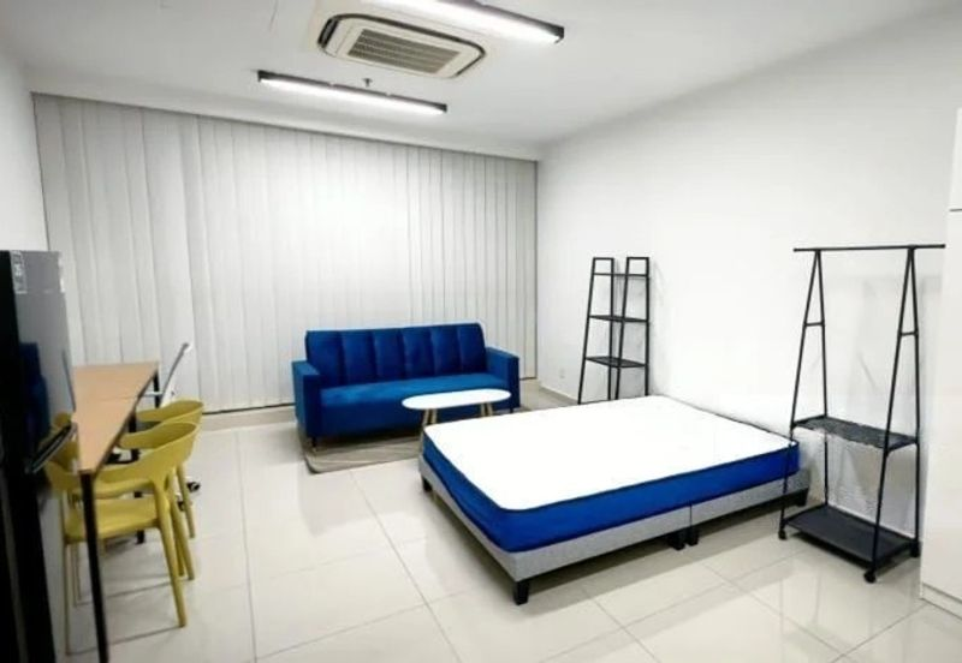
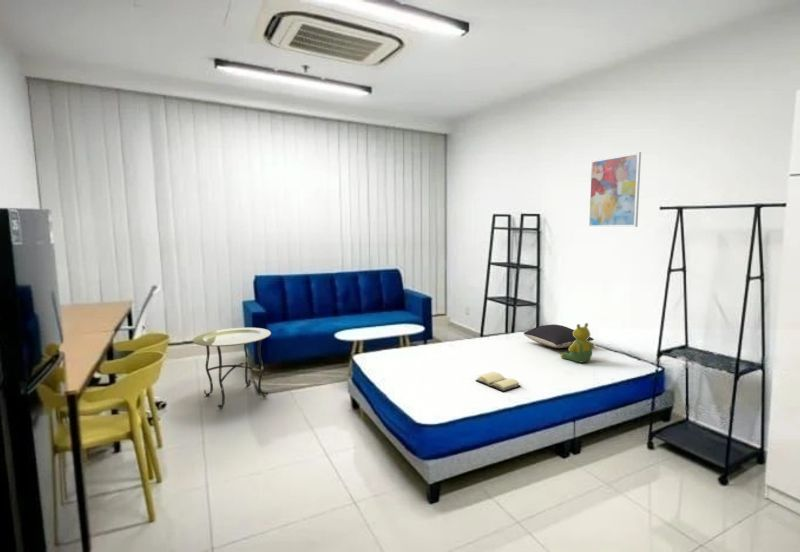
+ wall art (613, 192)
+ side table (234, 366)
+ book (497, 380)
+ pillow (557, 336)
+ teddy bear (577, 341)
